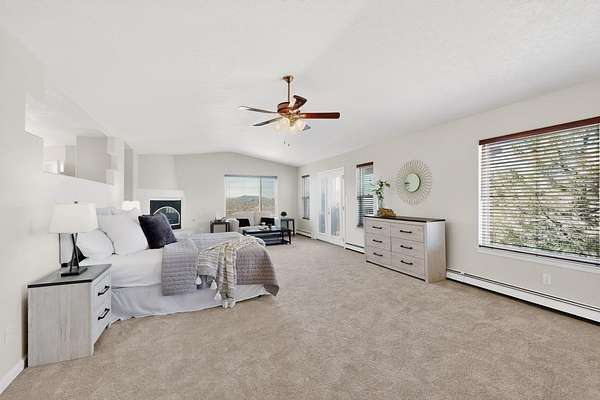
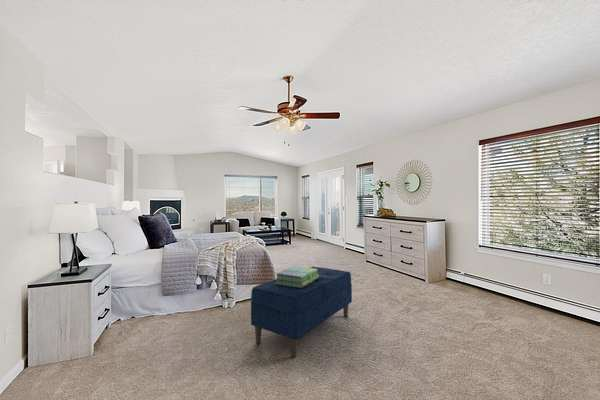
+ bench (306, 303)
+ stack of books (297, 275)
